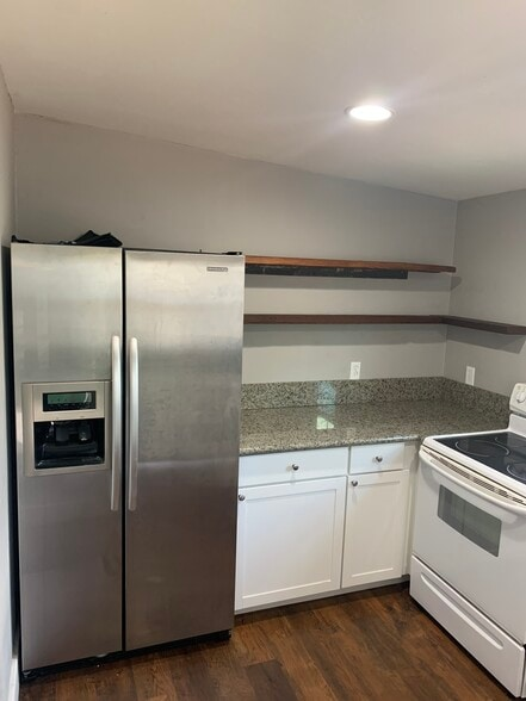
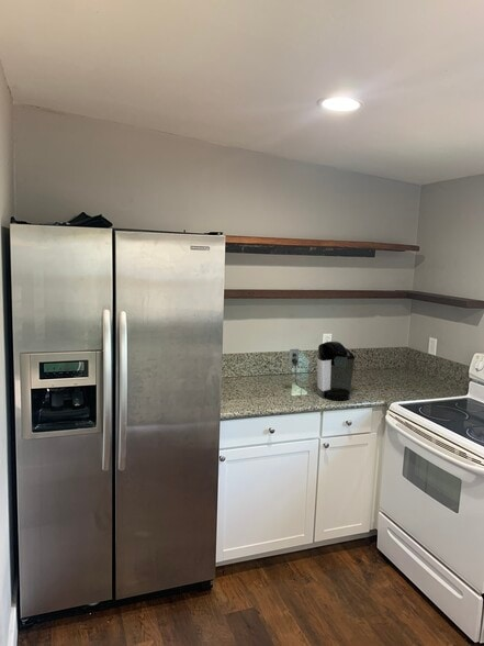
+ coffee maker (325, 369)
